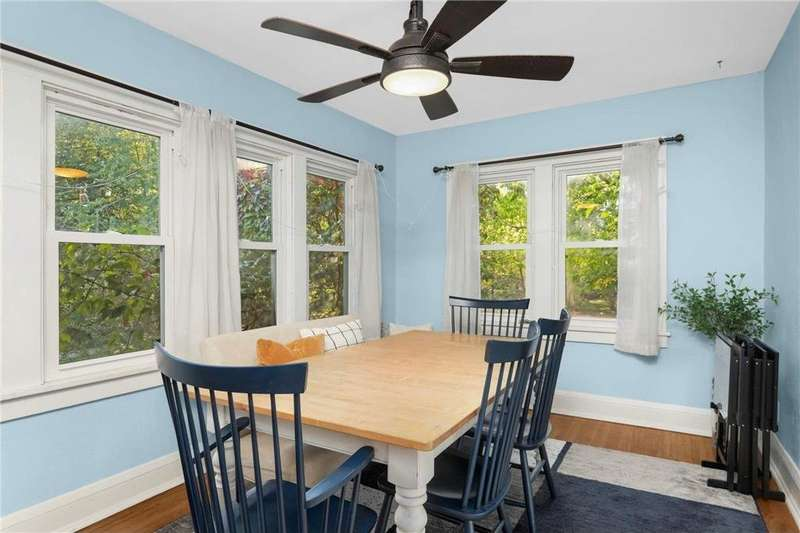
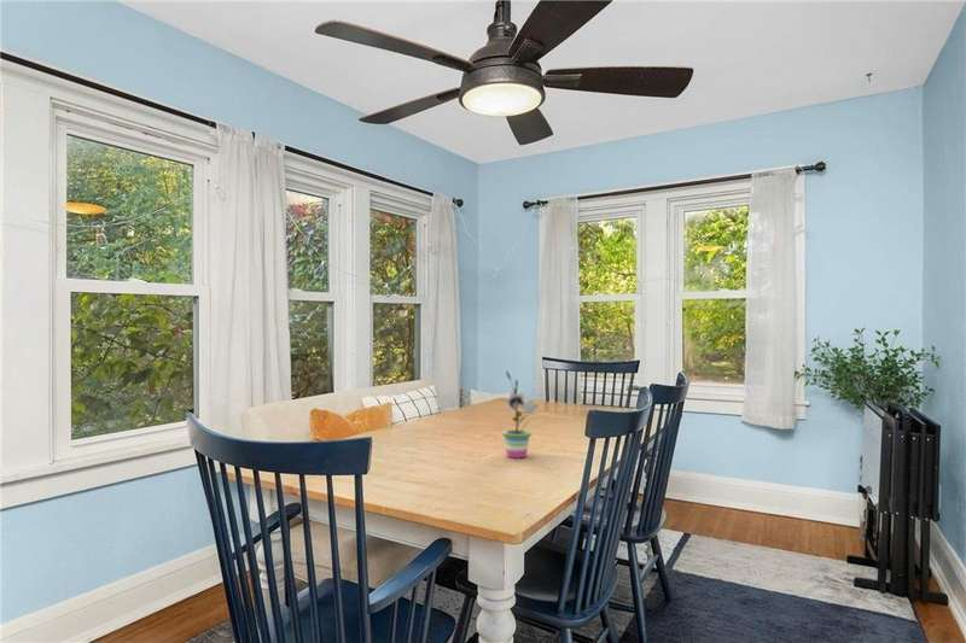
+ potted plant (520, 414)
